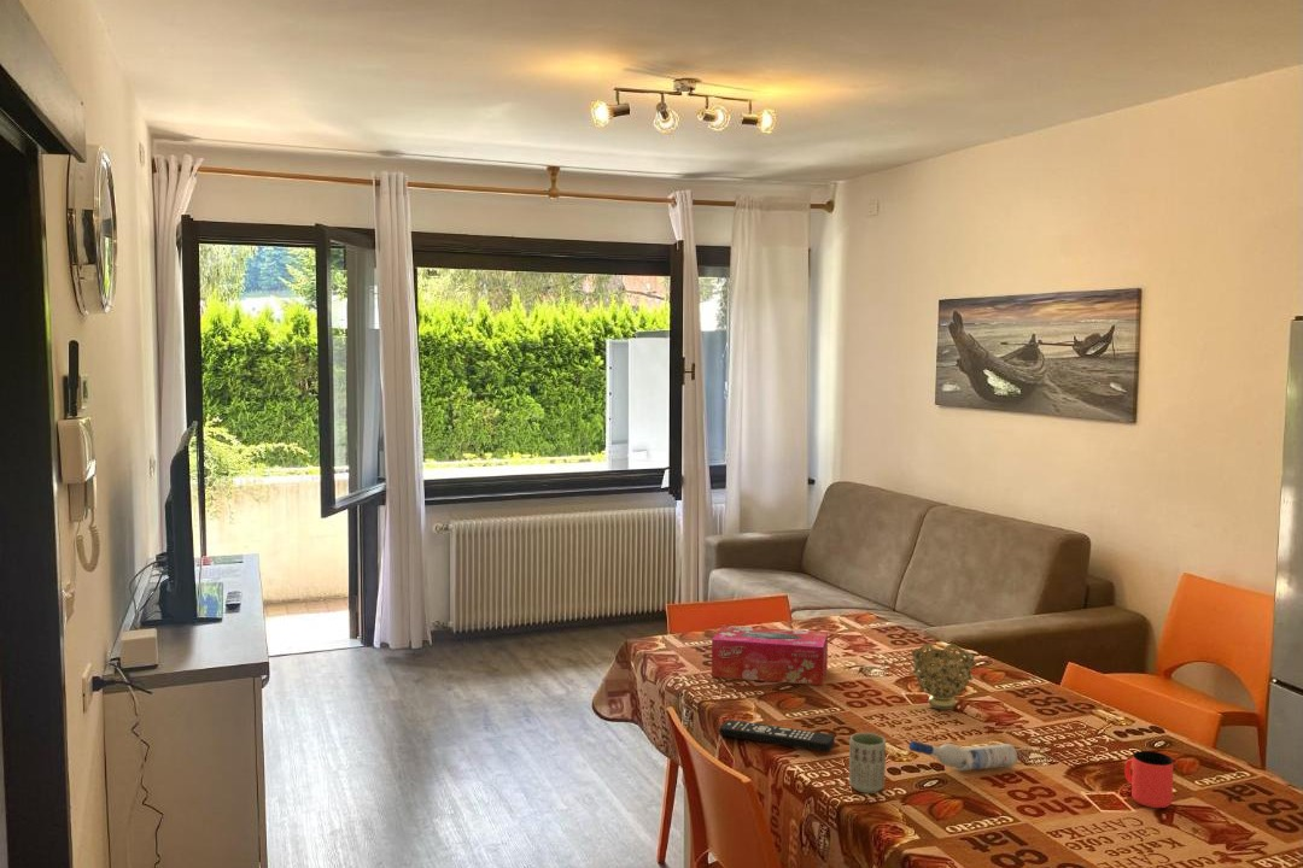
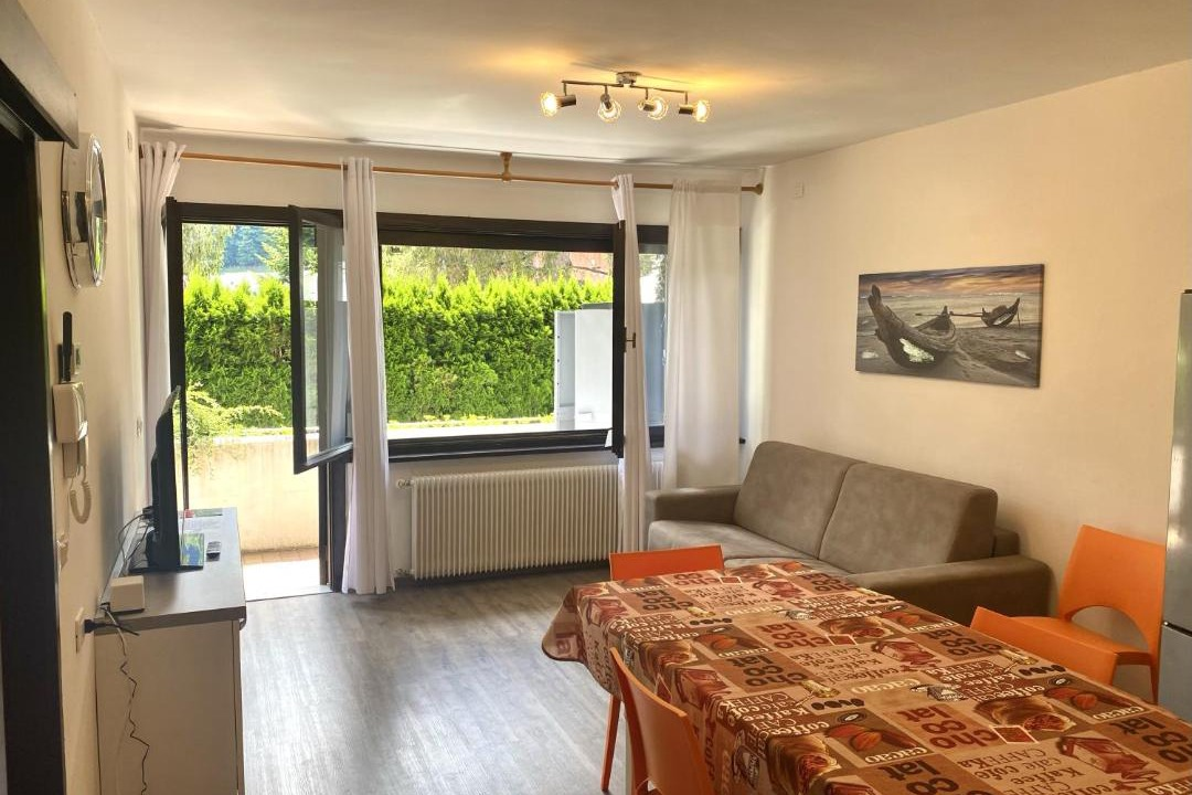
- decorative bowl (941, 678)
- water bottle (960, 752)
- remote control (776, 735)
- cup (1145, 776)
- tissue box (770, 653)
- cup (866, 763)
